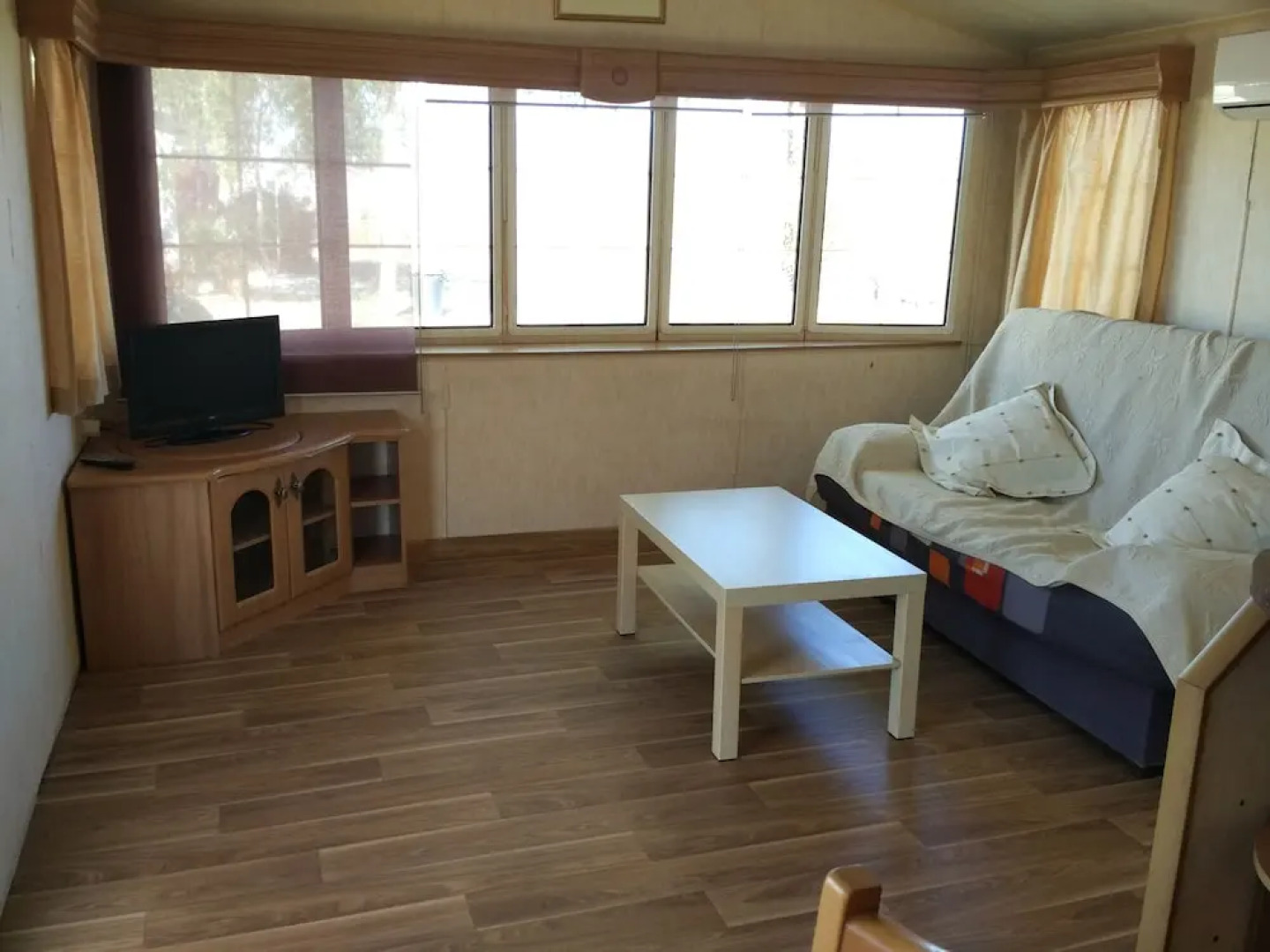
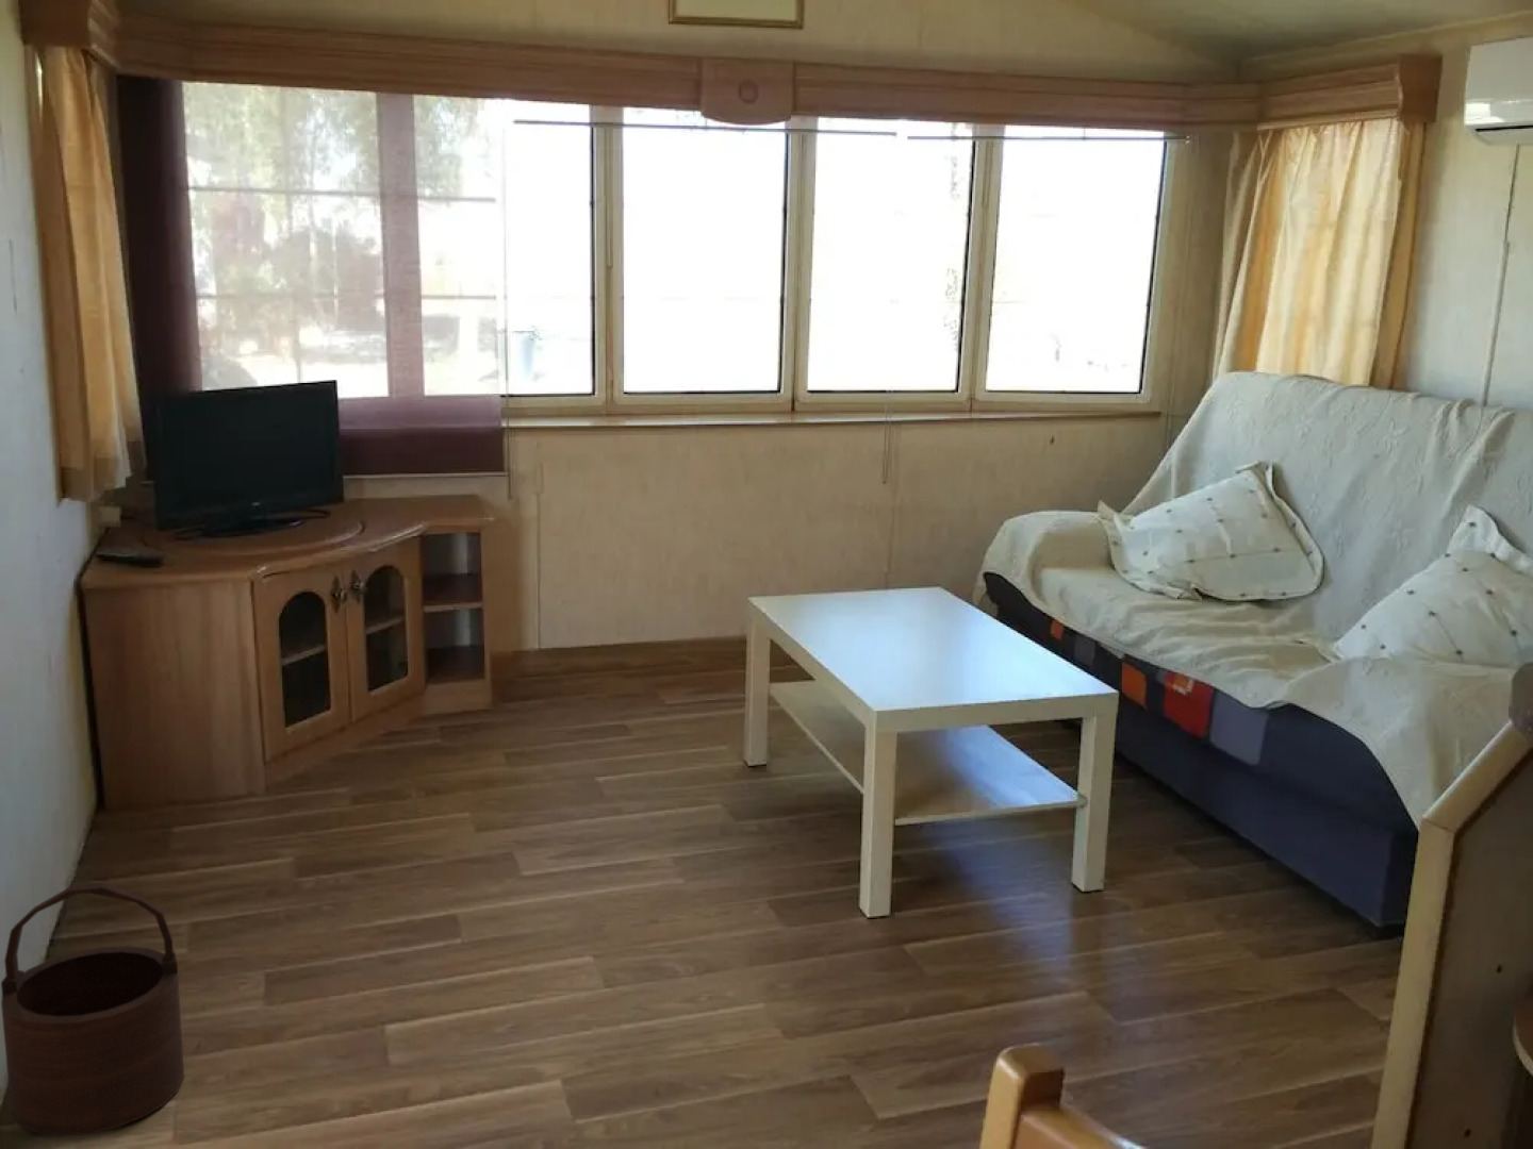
+ wooden bucket (92, 992)
